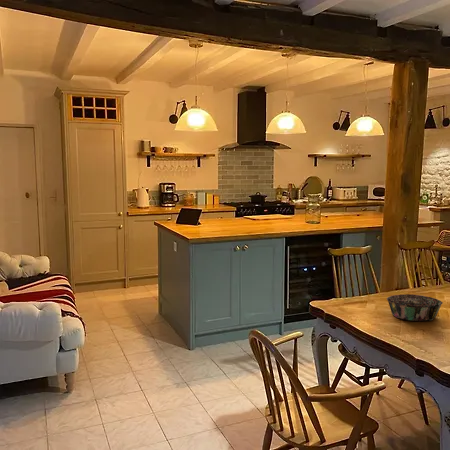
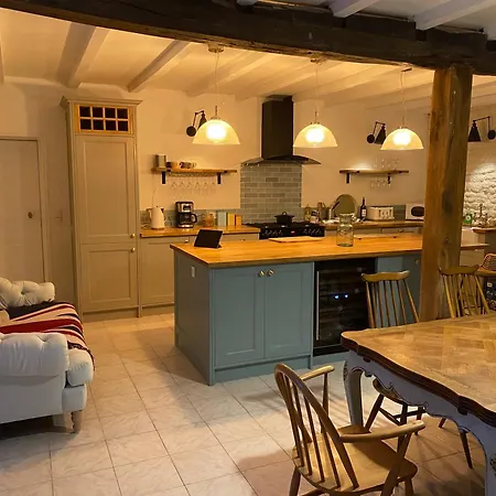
- decorative bowl (413, 308)
